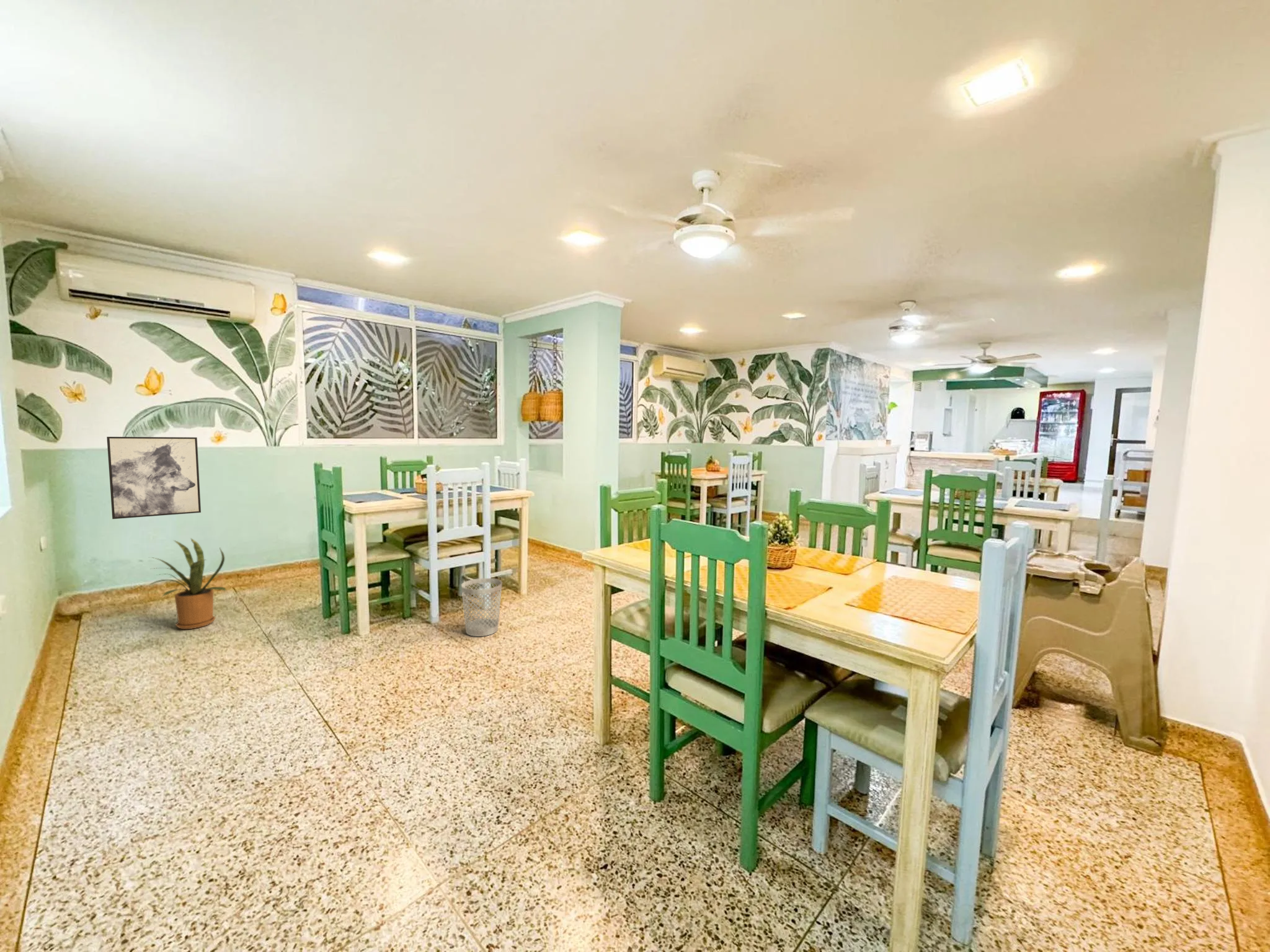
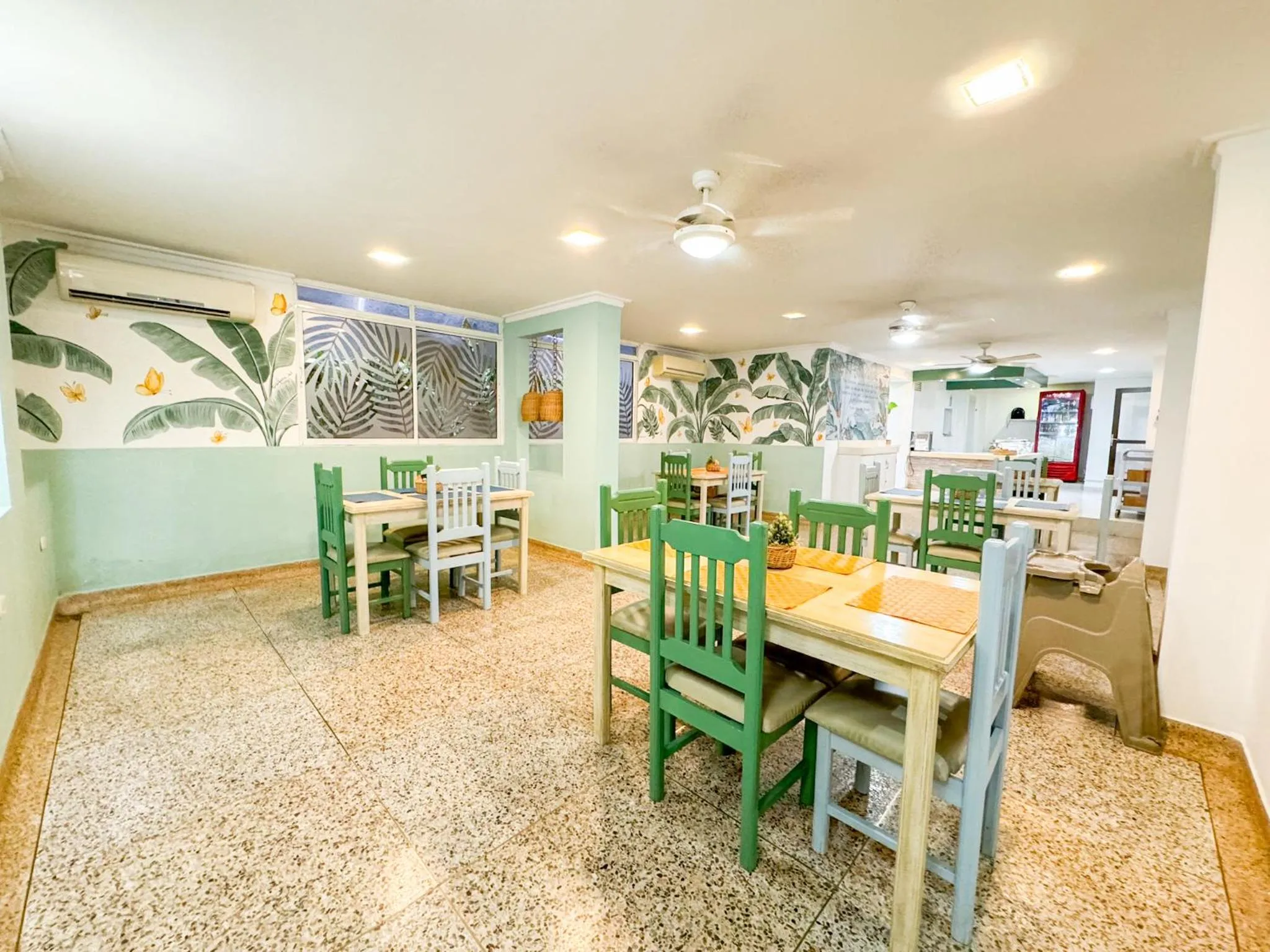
- house plant (187, 584)
- wastebasket (482, 607)
- wall art (156, 476)
